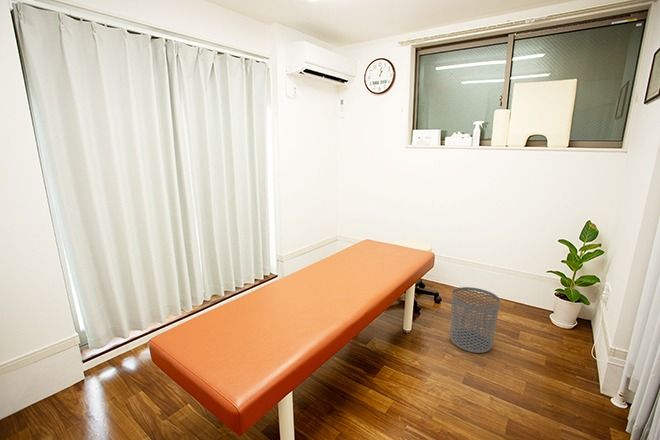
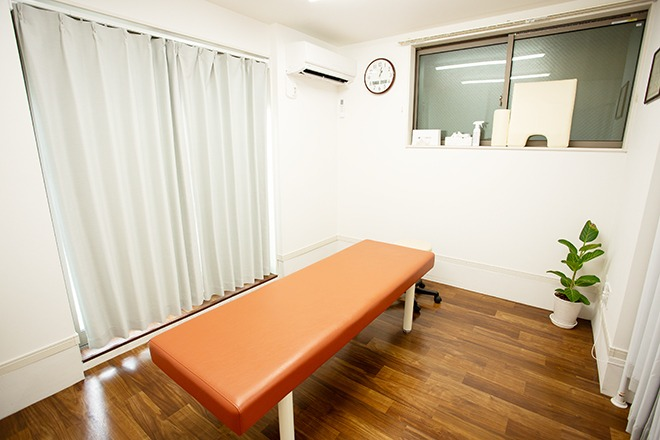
- waste bin (472, 319)
